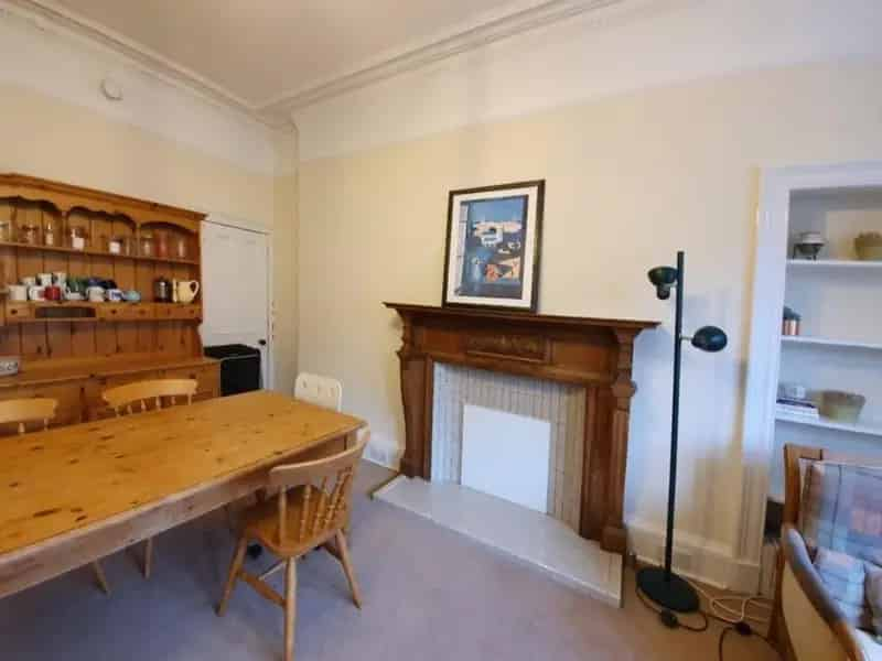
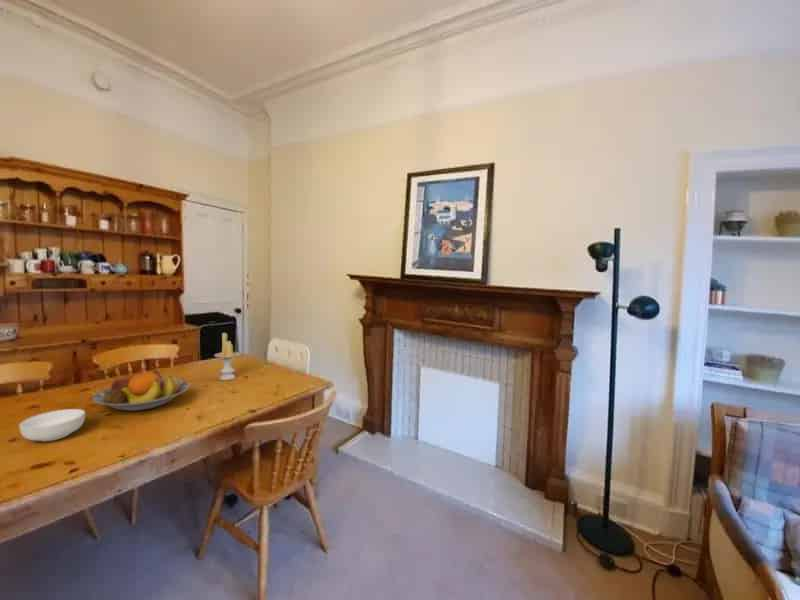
+ fruit bowl (144, 387)
+ cereal bowl (54, 426)
+ candle (227, 355)
